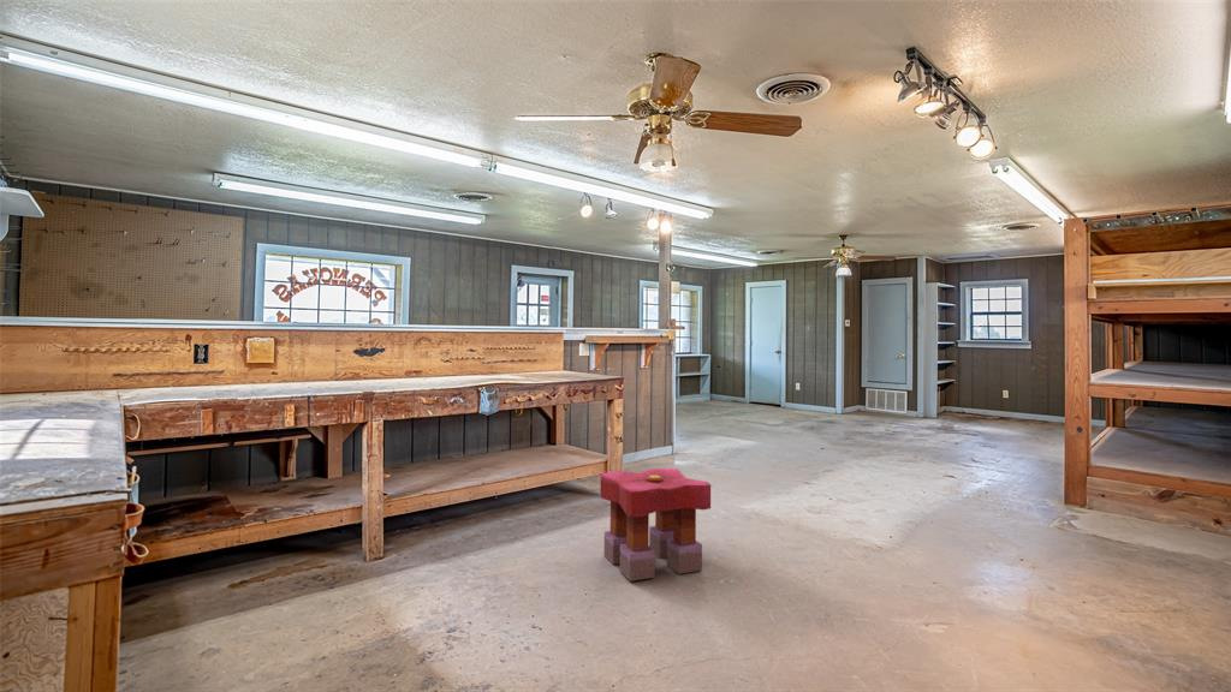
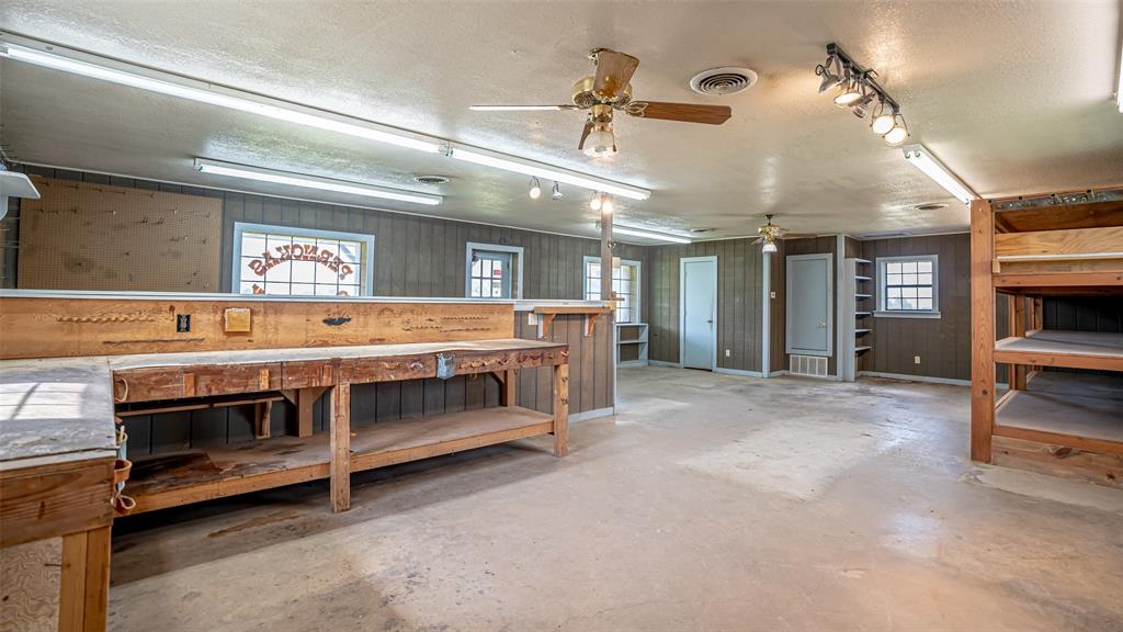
- stool (655, 518)
